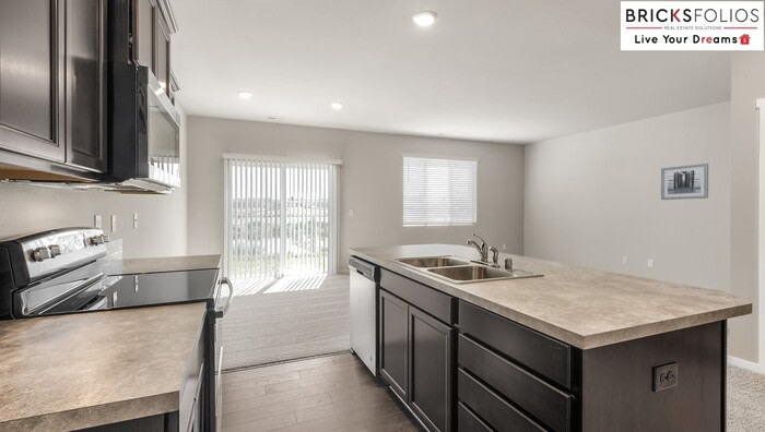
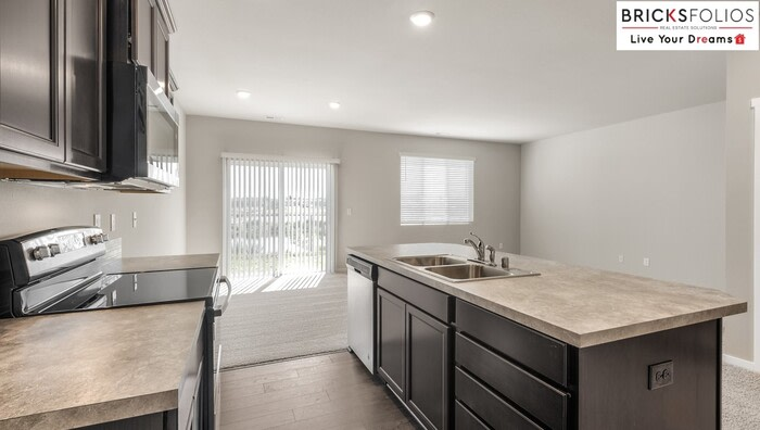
- wall art (683, 182)
